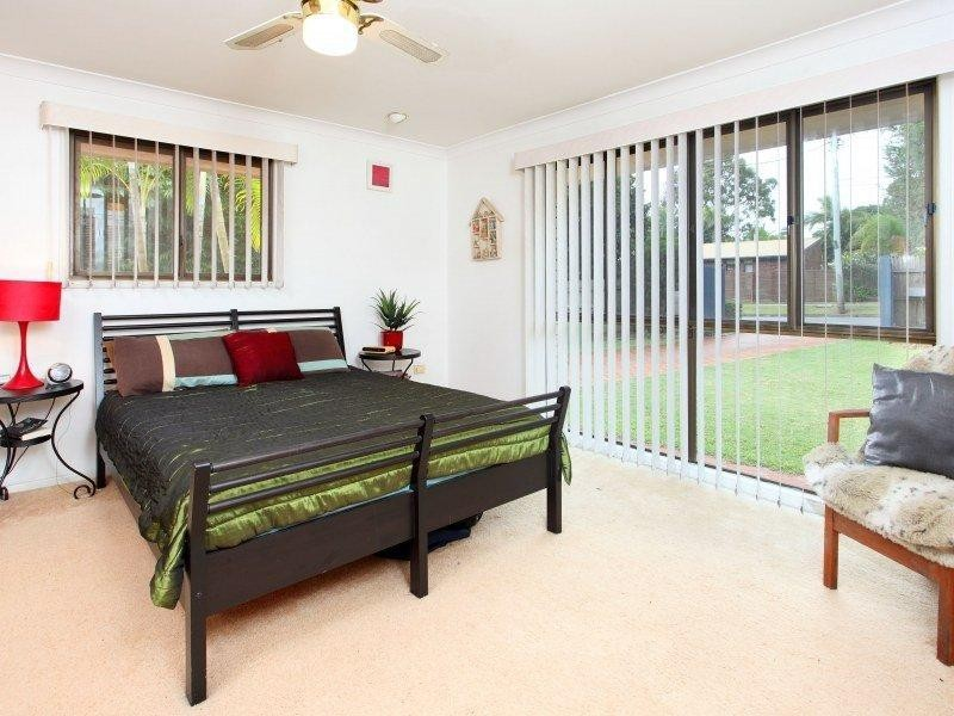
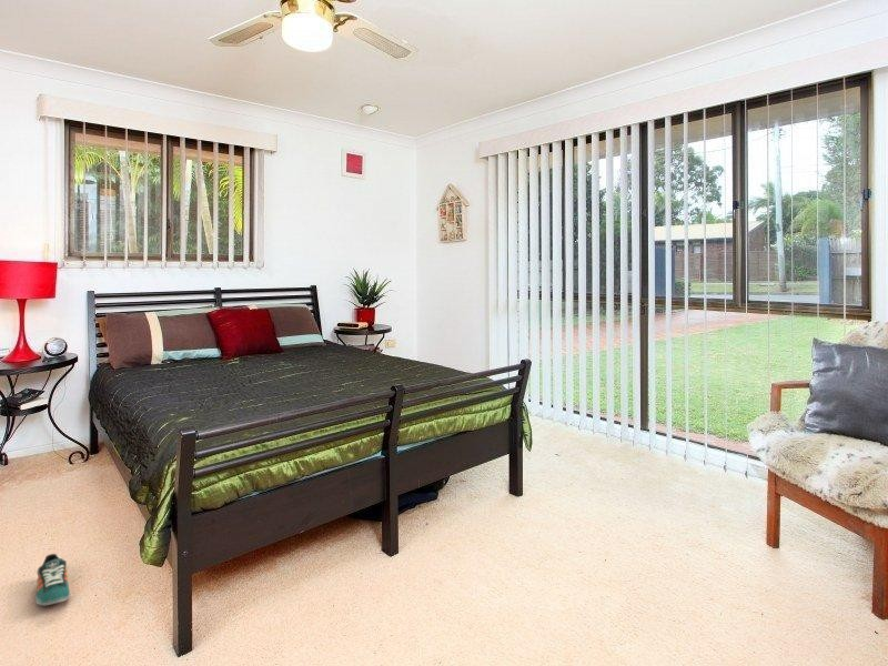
+ sneaker (51, 578)
